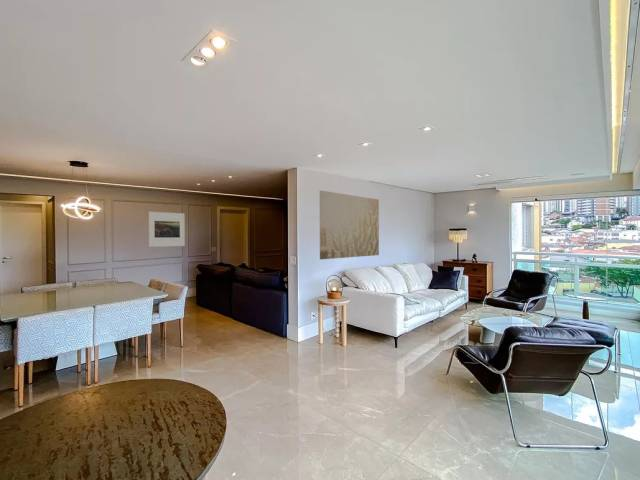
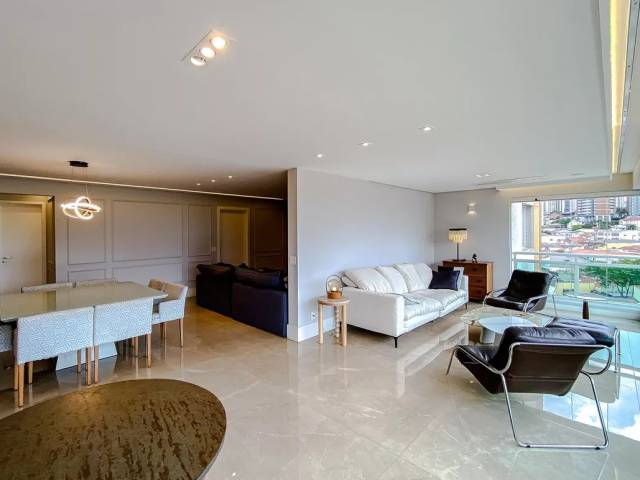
- wall art (352, 226)
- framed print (167, 229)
